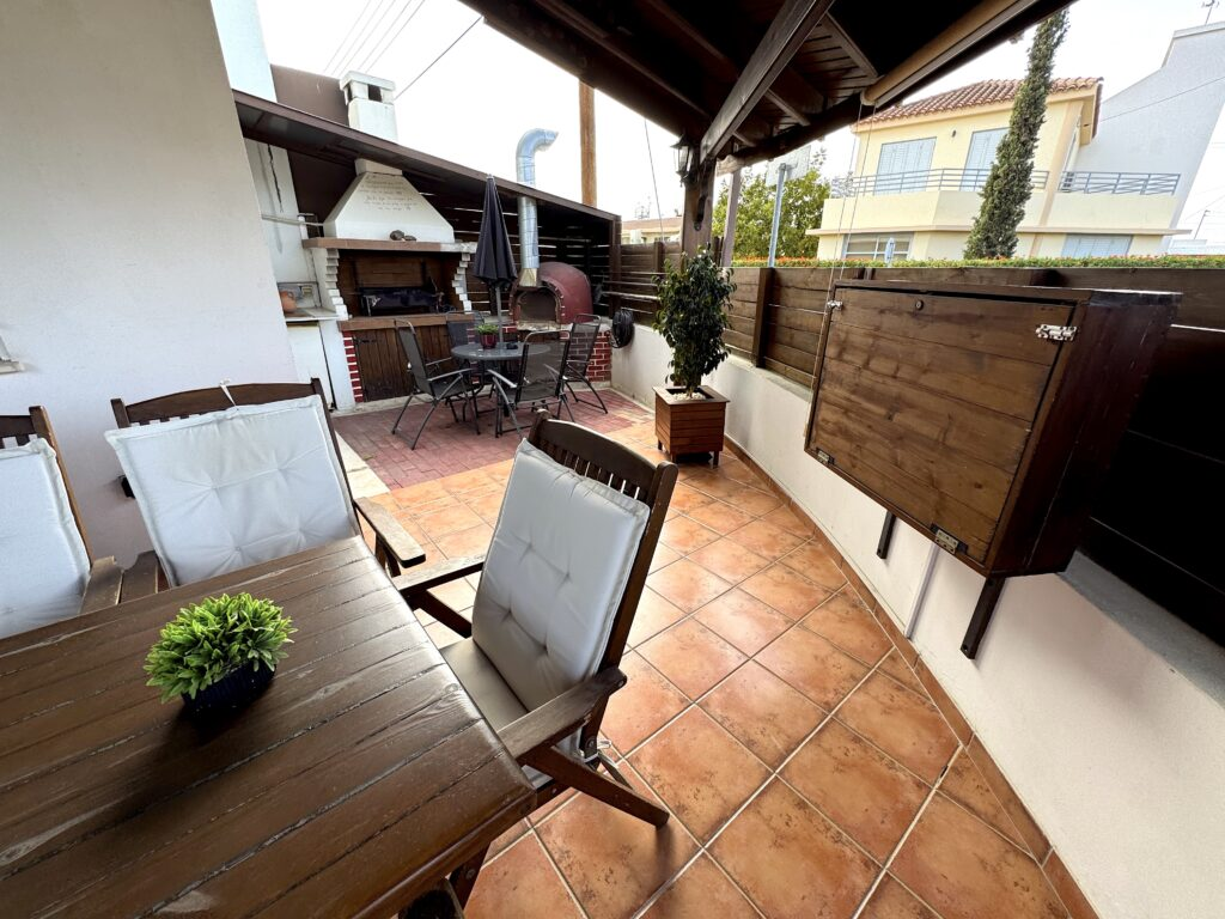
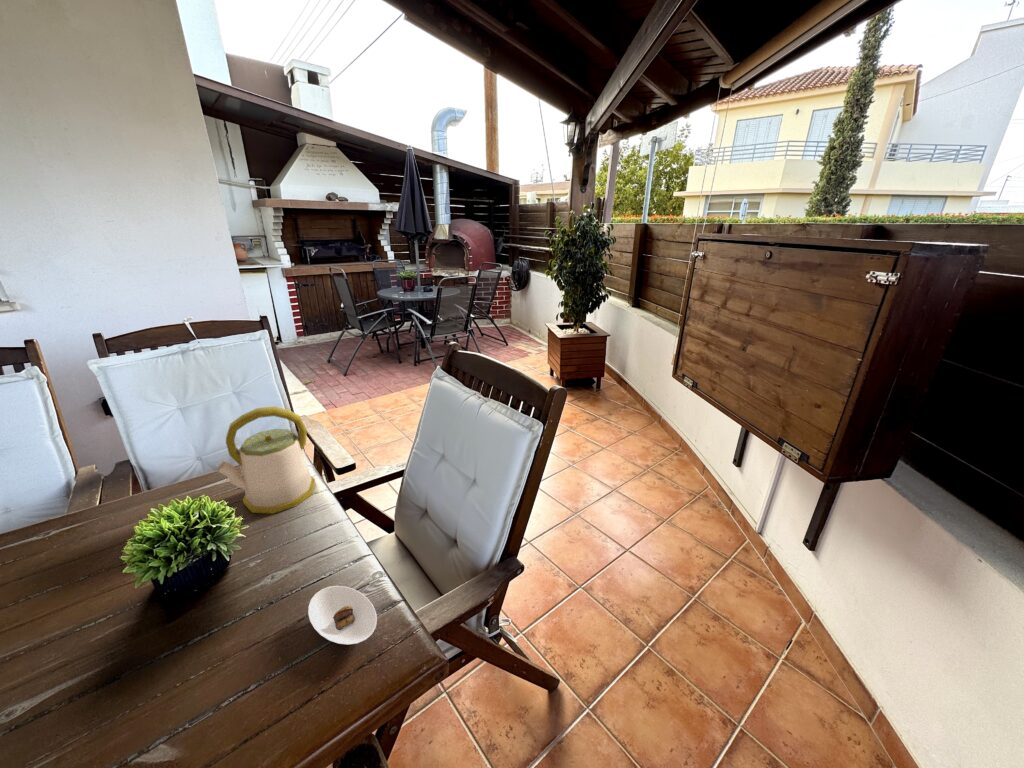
+ saucer (343, 617)
+ kettle (264, 454)
